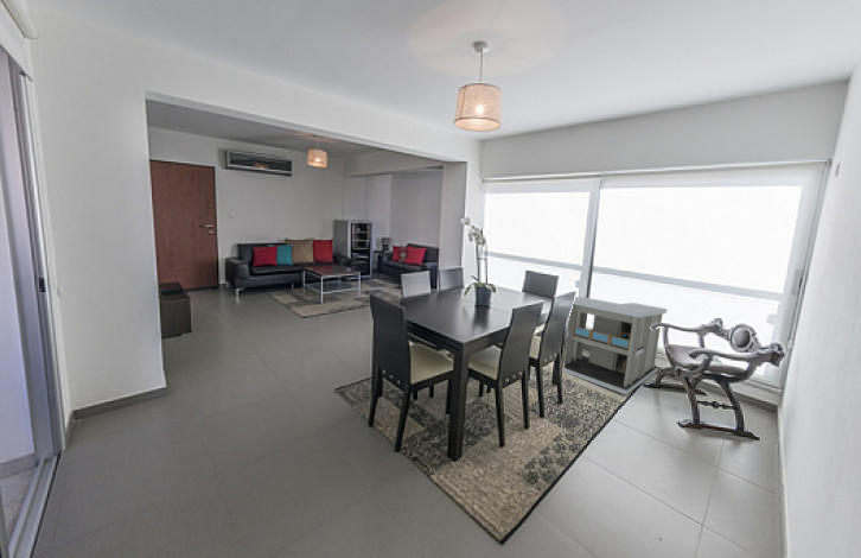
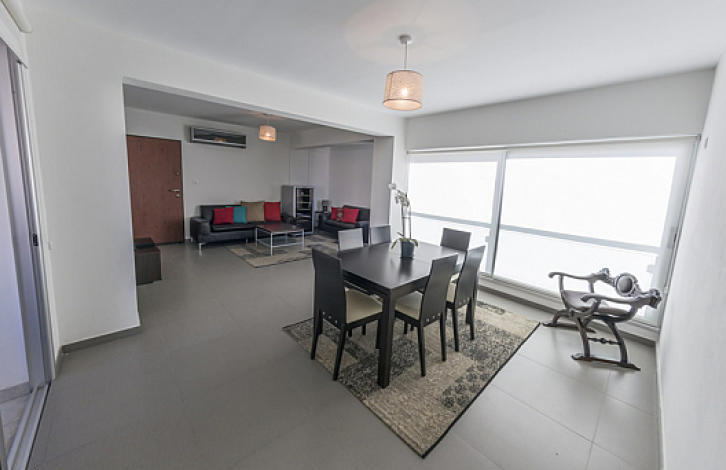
- air purifier (610, 335)
